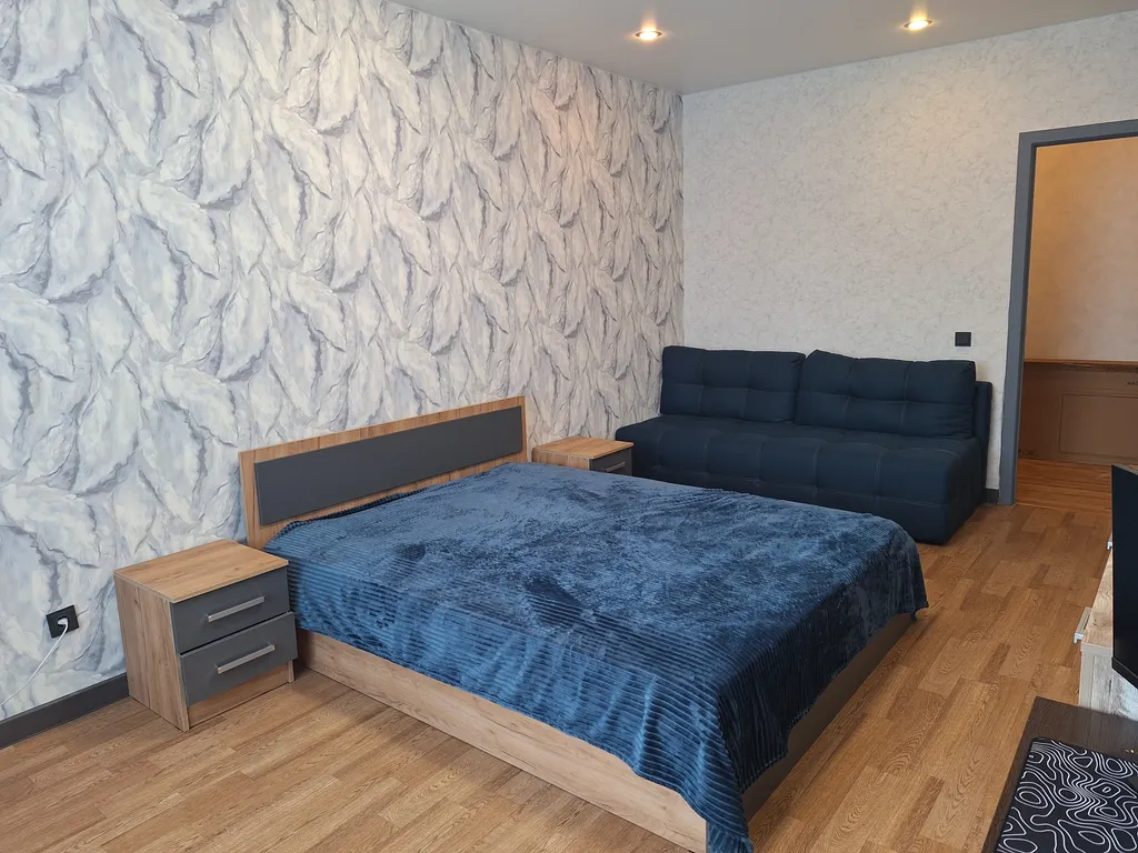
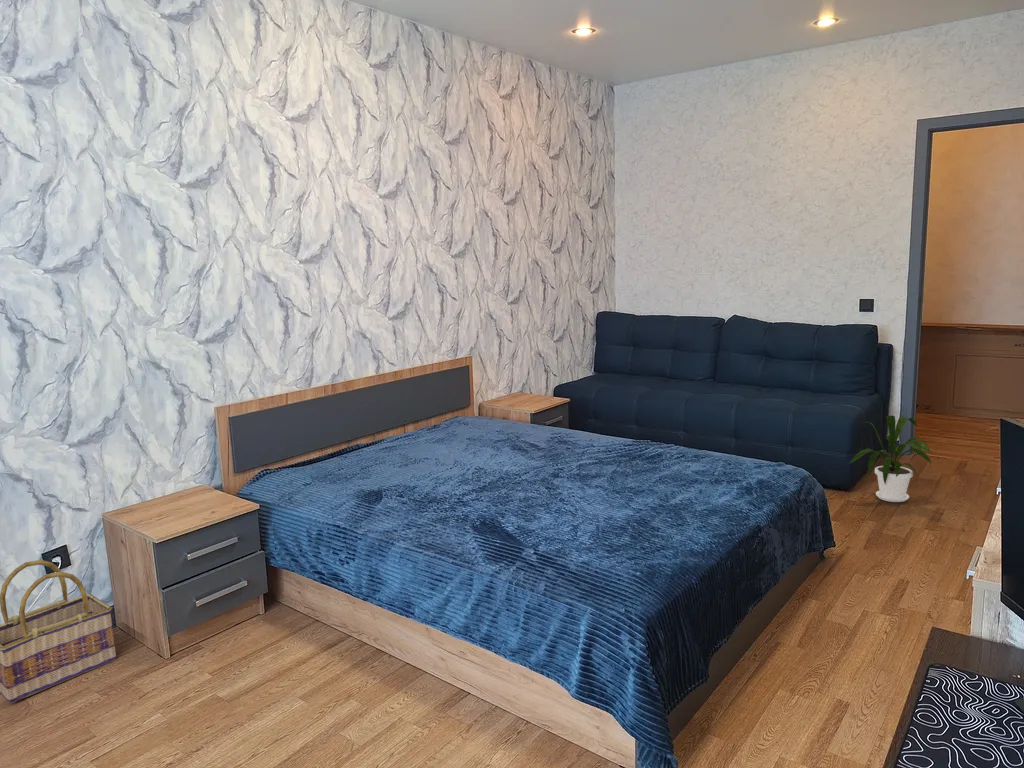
+ basket (48, 620)
+ house plant (895, 455)
